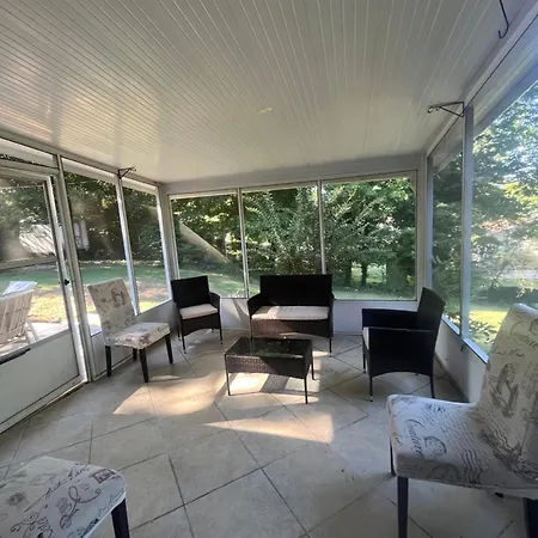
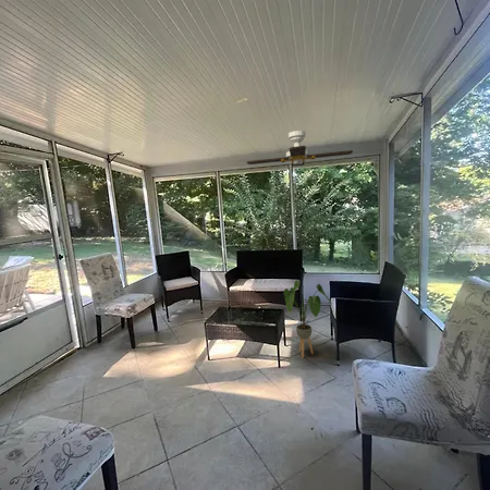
+ house plant (307, 321)
+ ceiling fan (297, 148)
